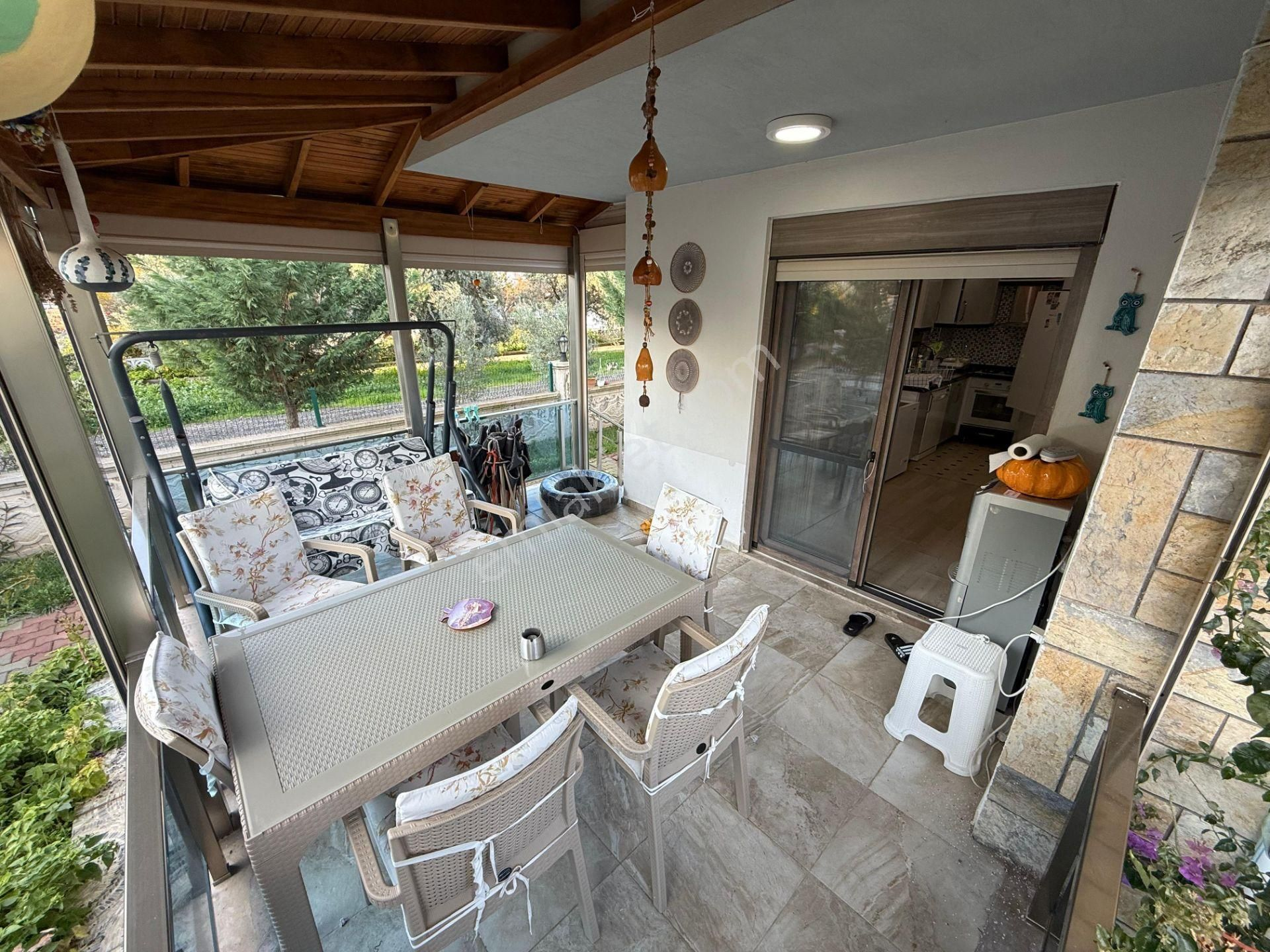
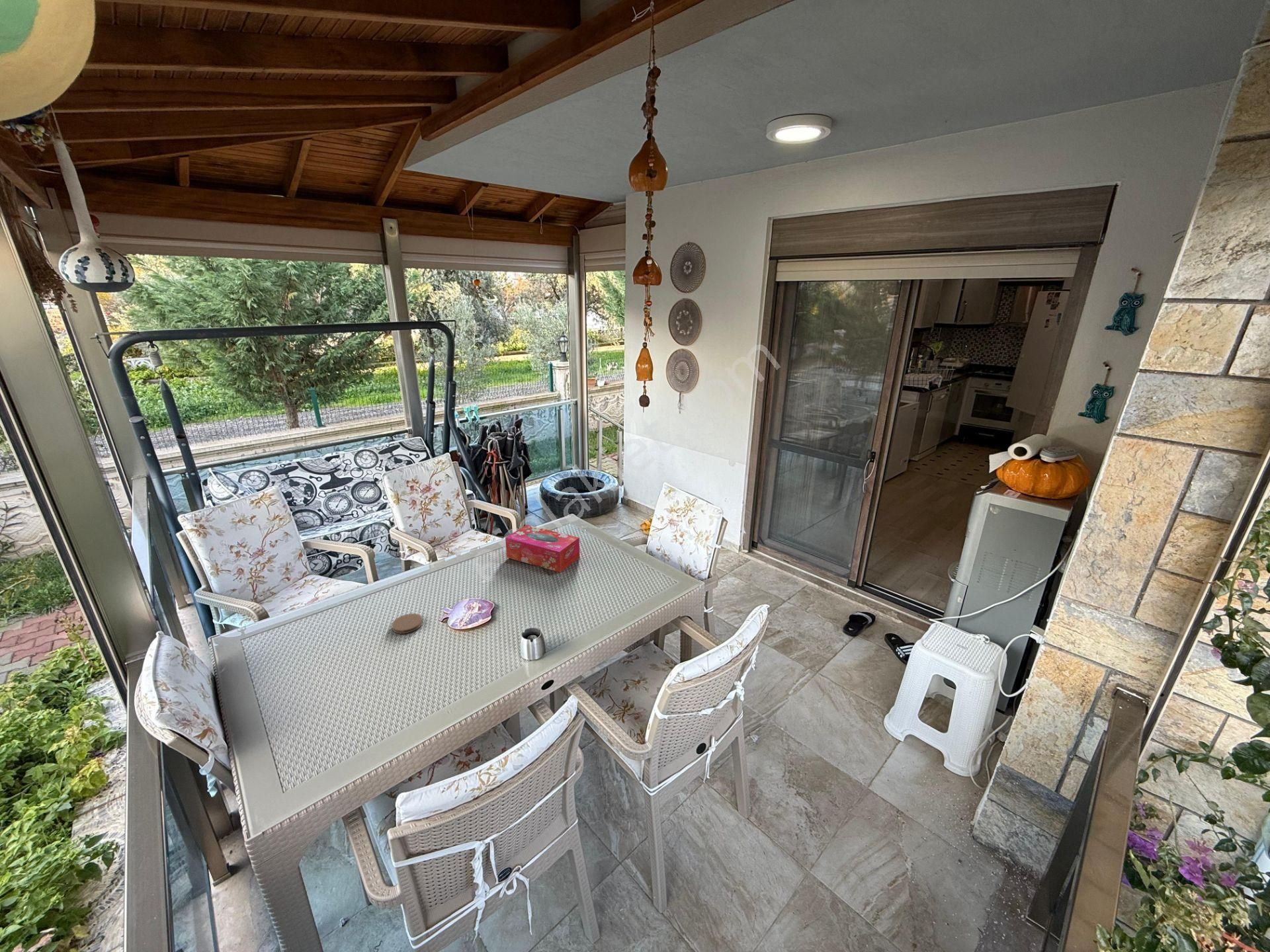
+ coaster (407, 623)
+ tissue box (542, 547)
